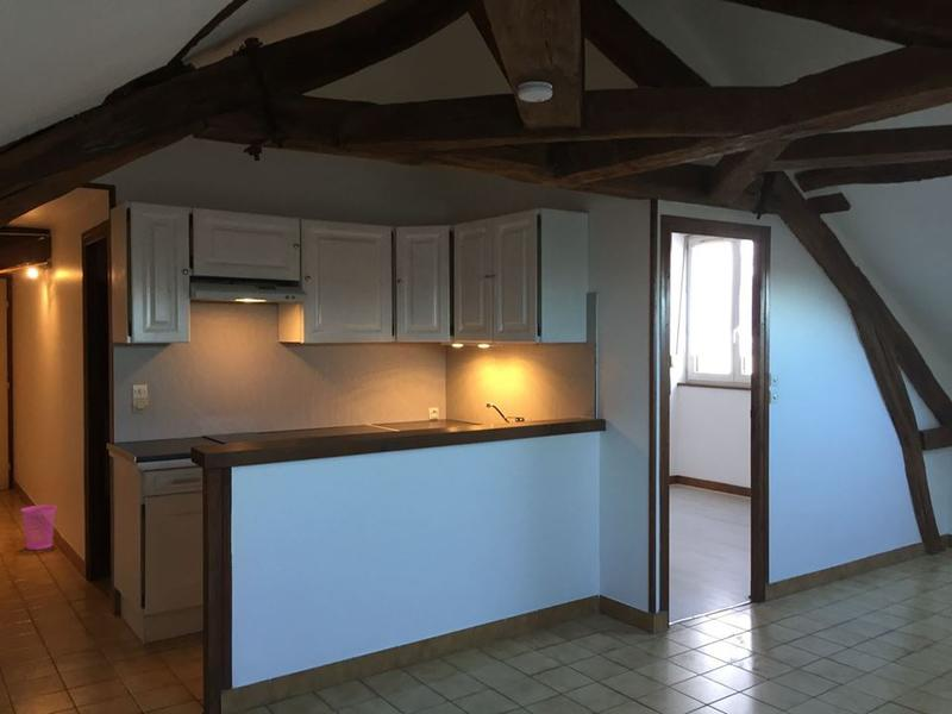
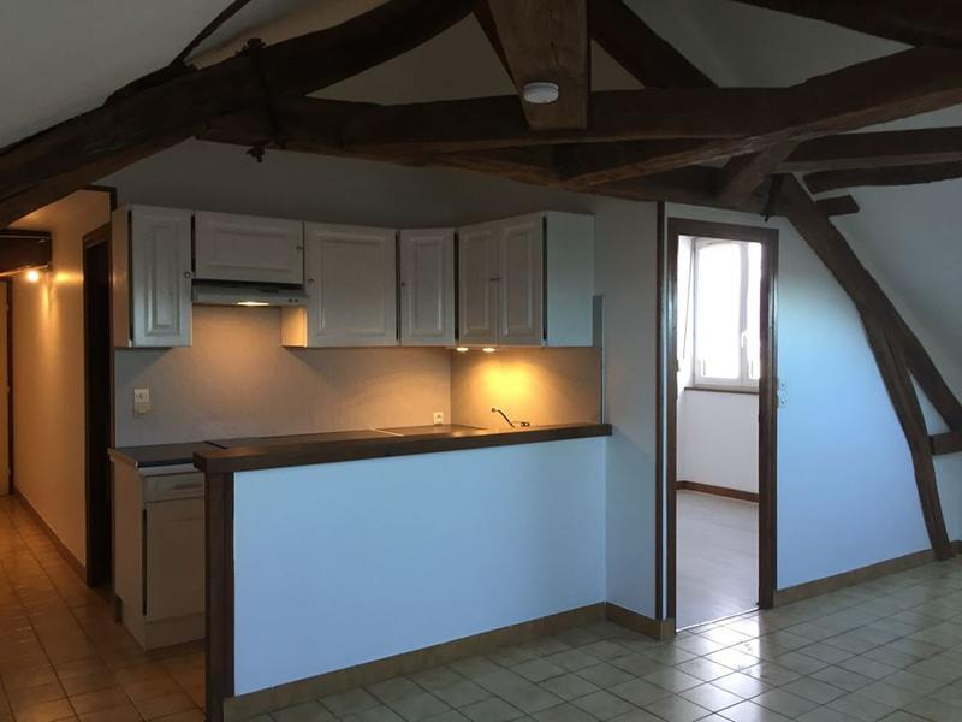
- waste basket (38, 527)
